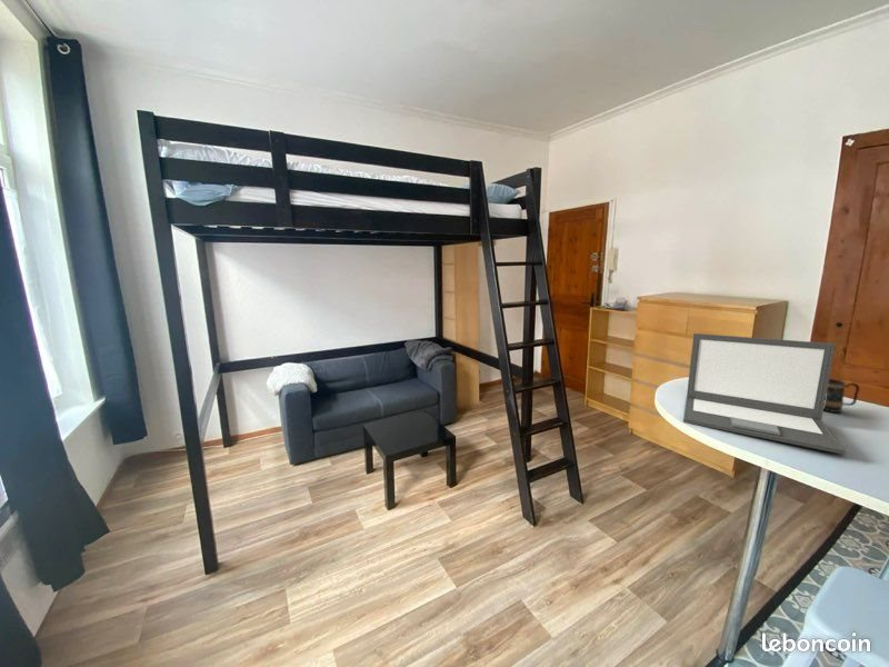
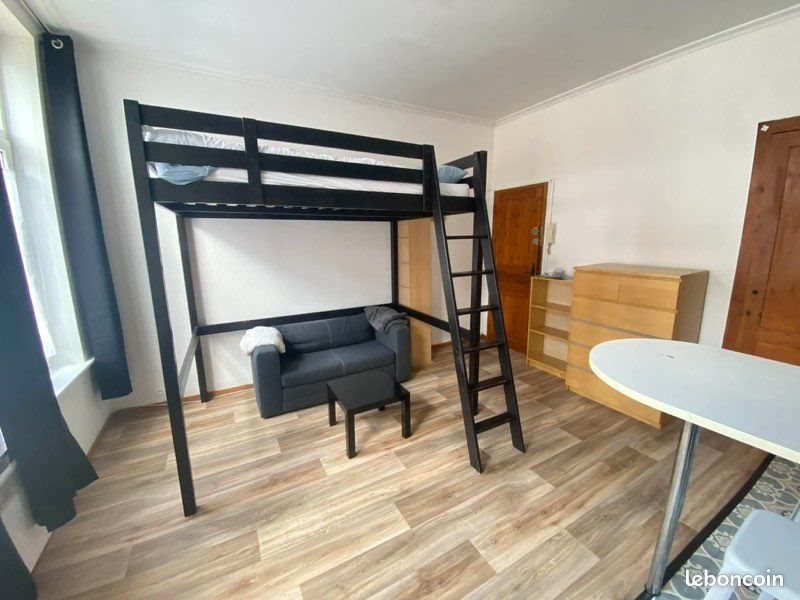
- laptop (756, 384)
- mug (837, 396)
